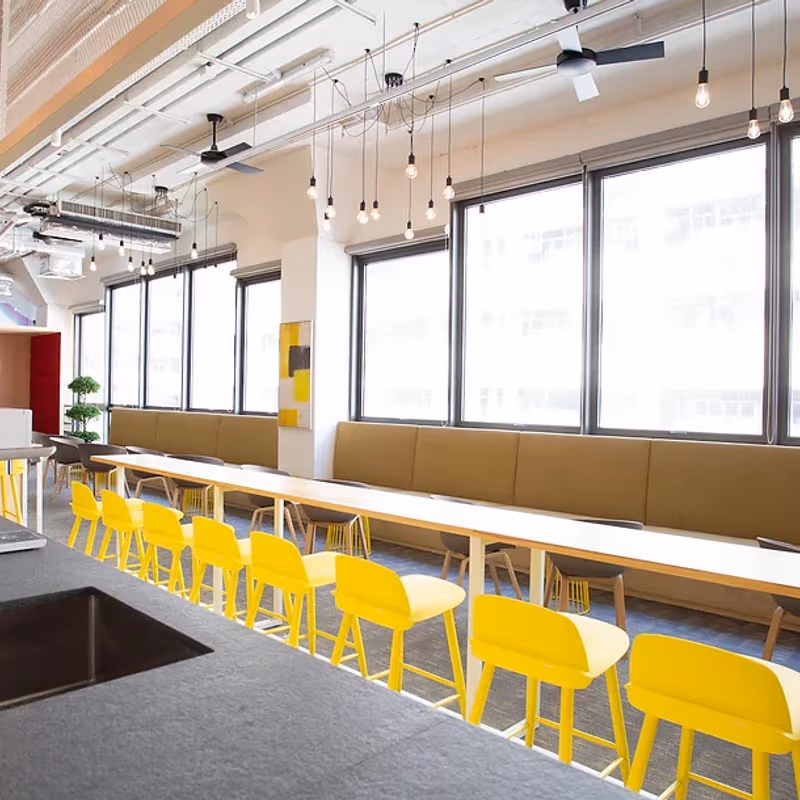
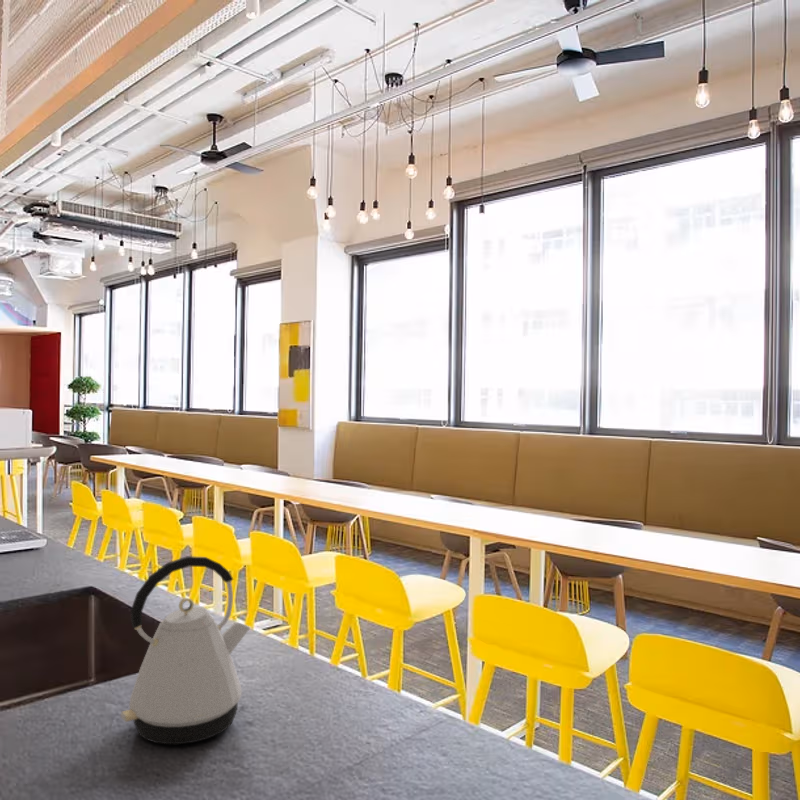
+ kettle (190, 640)
